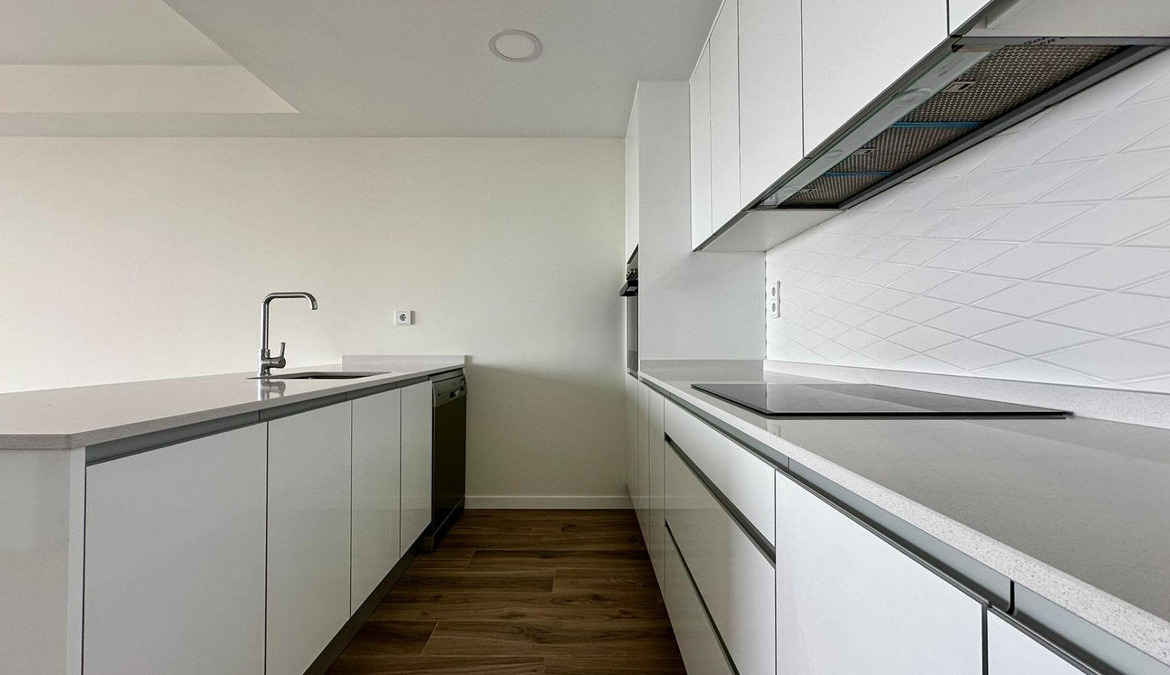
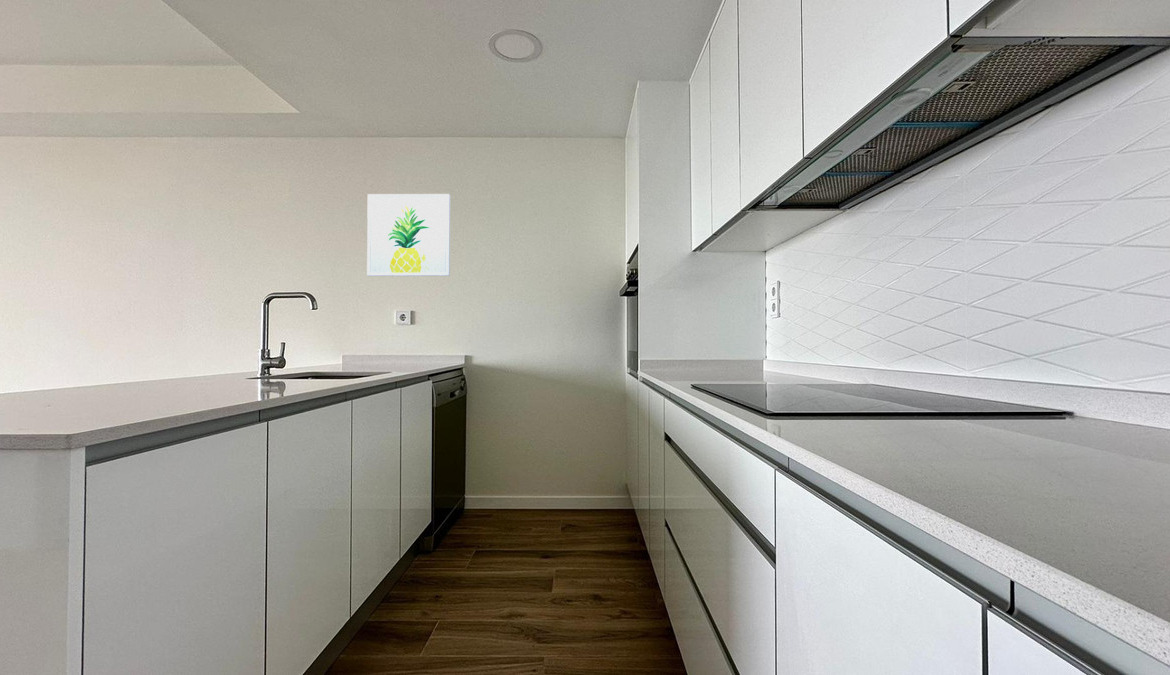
+ wall art (408, 235)
